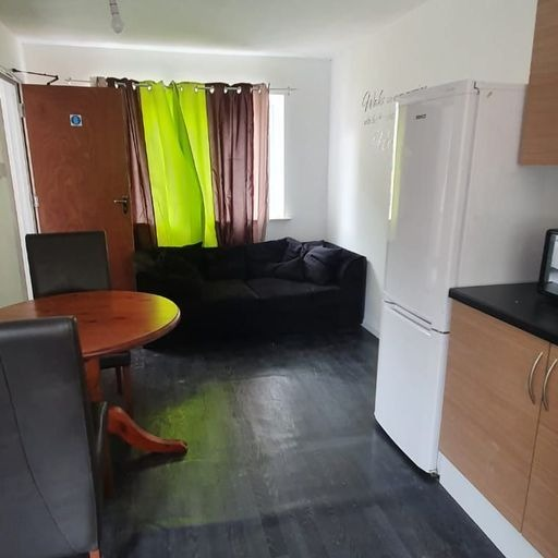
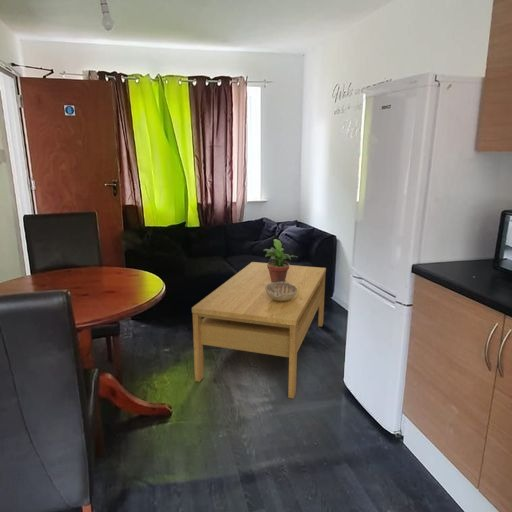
+ coffee table (268, 317)
+ potted plant (279, 262)
+ decorative bowl (281, 293)
